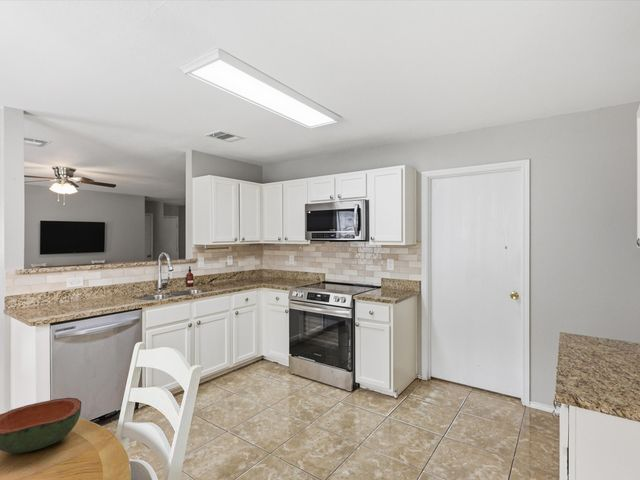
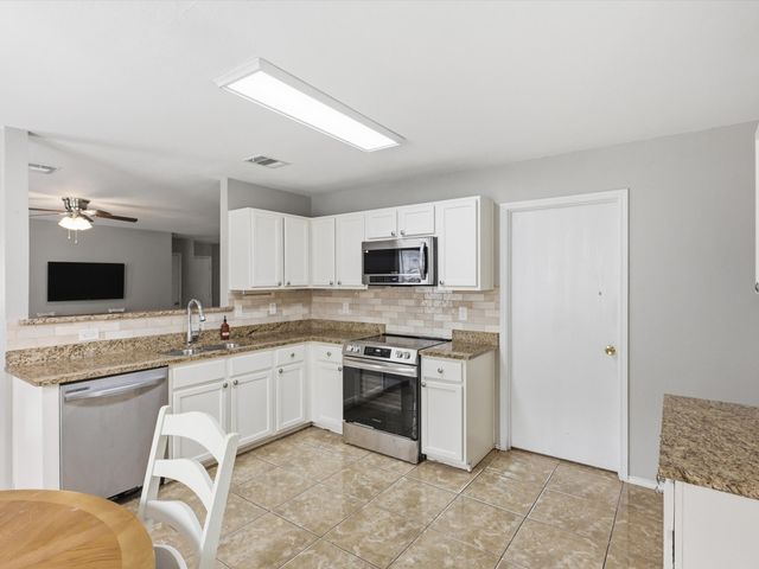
- bowl (38, 428)
